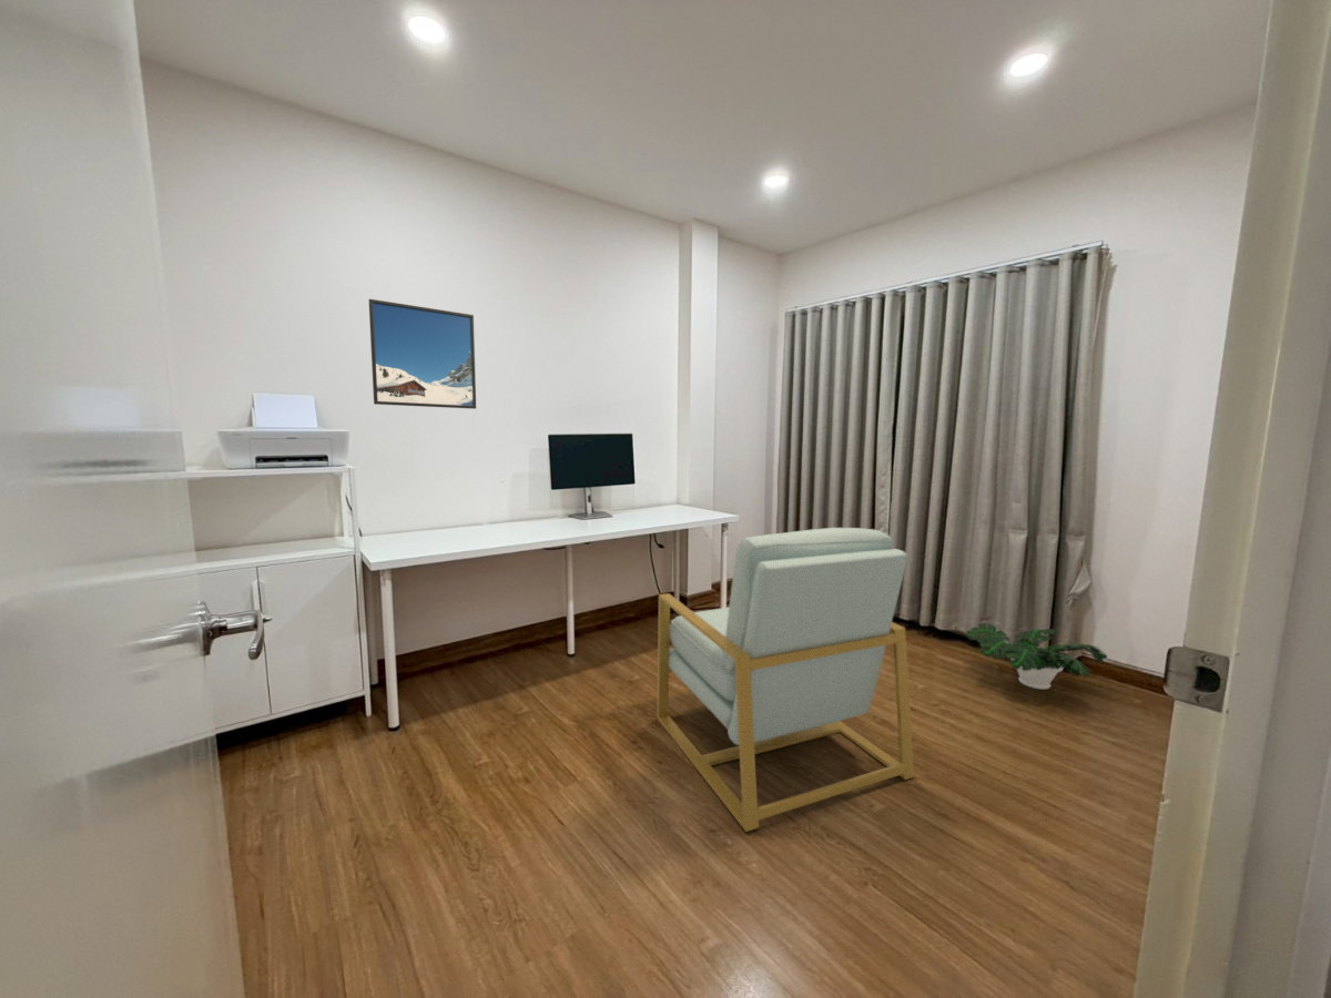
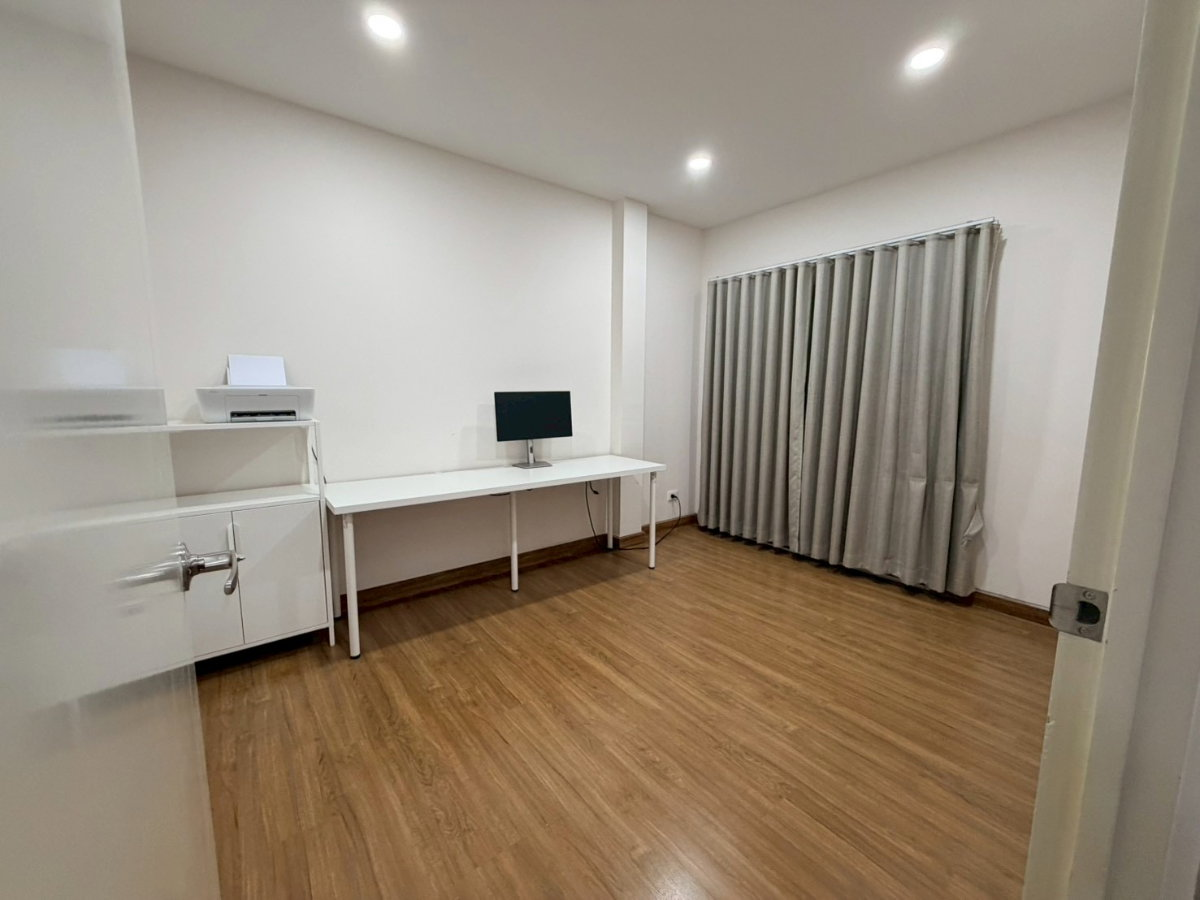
- potted plant (1026, 659)
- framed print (426, 357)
- chair (774, 634)
